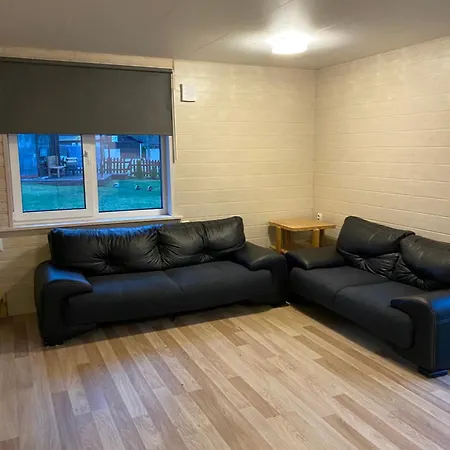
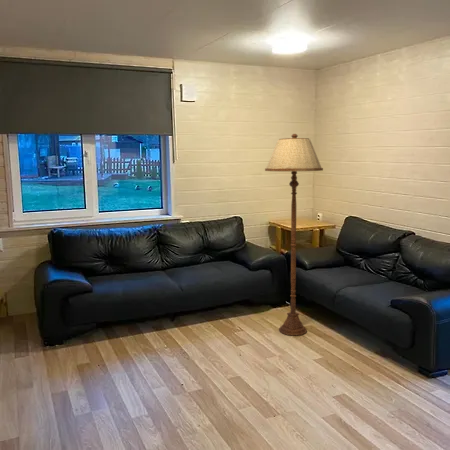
+ floor lamp (293, 234)
